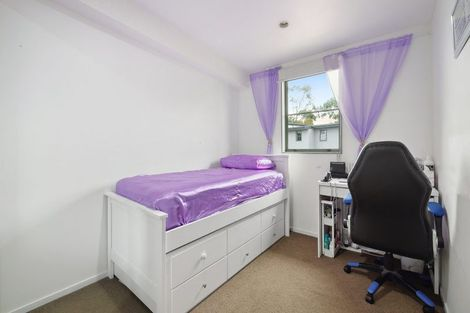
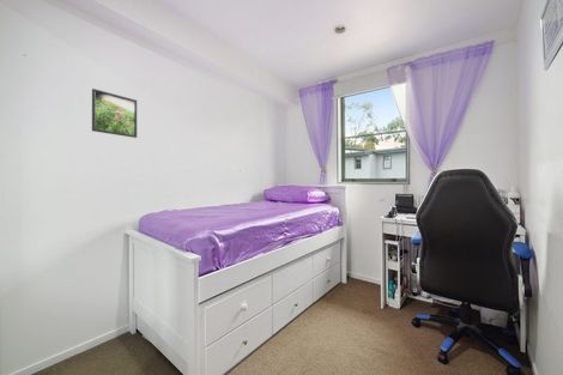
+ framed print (115, 114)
